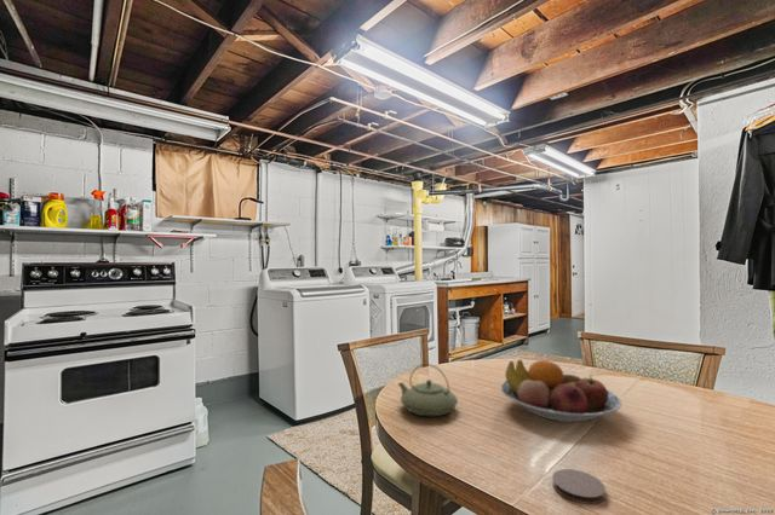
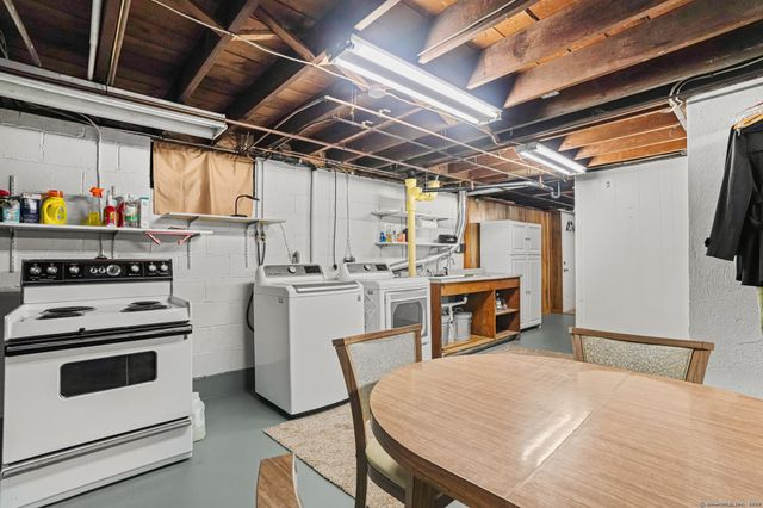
- fruit bowl (557, 387)
- coaster (578, 485)
- teapot (425, 386)
